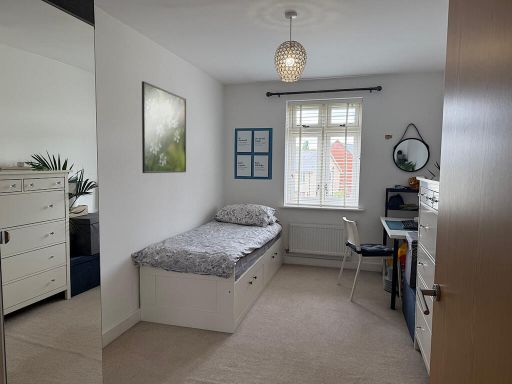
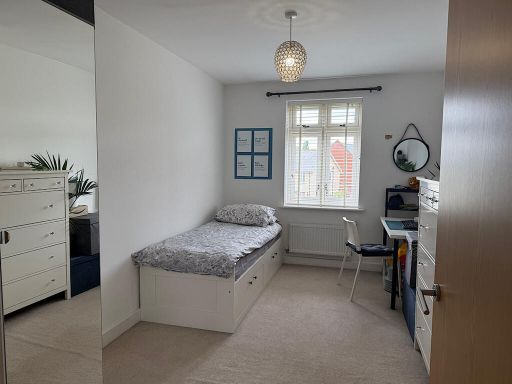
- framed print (166, 132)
